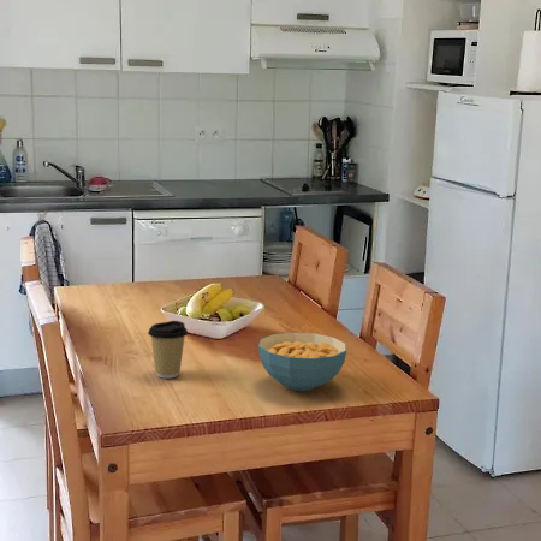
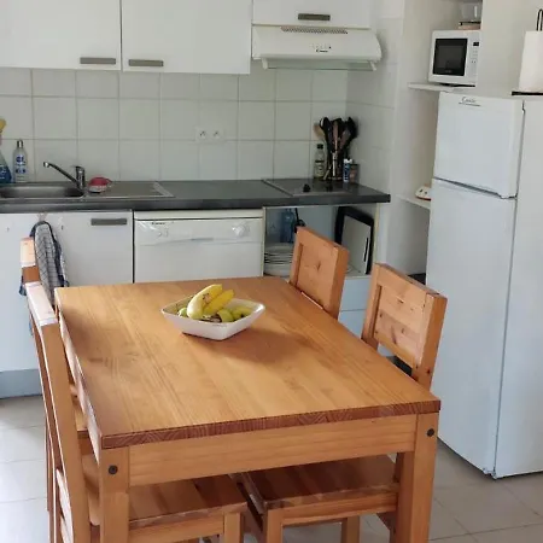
- coffee cup (167, 349)
- cereal bowl (302, 365)
